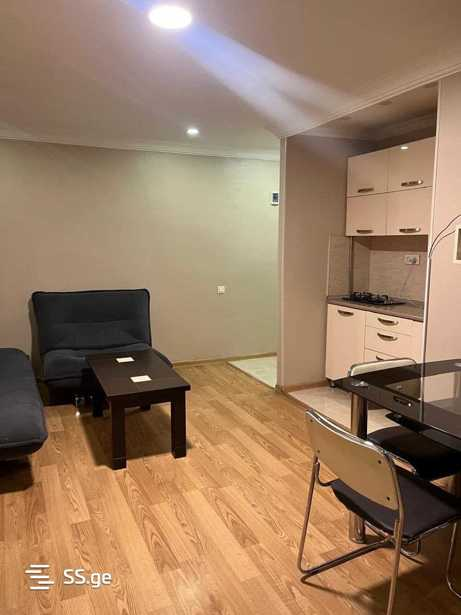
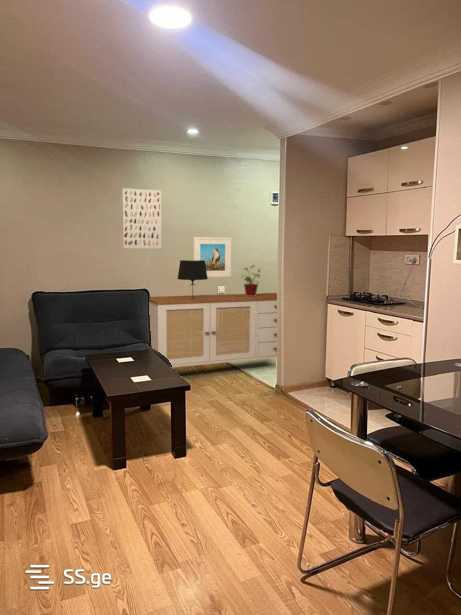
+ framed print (212, 257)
+ table lamp (192, 279)
+ potted plant (252, 280)
+ wall art (142, 219)
+ sideboard (222, 333)
